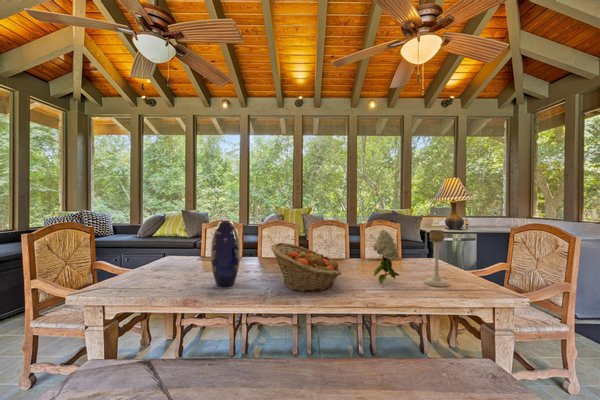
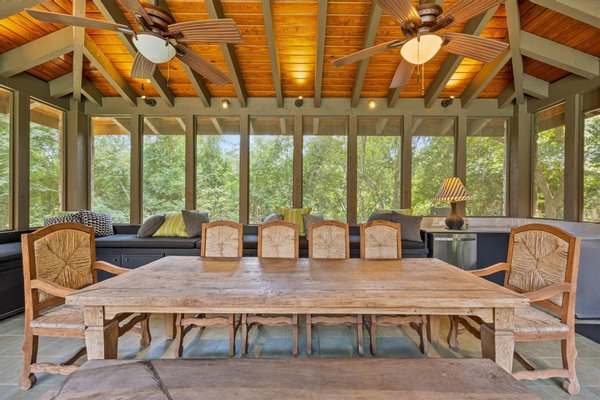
- fruit basket (305, 263)
- flower (386, 255)
- vase (225, 252)
- candle holder (436, 256)
